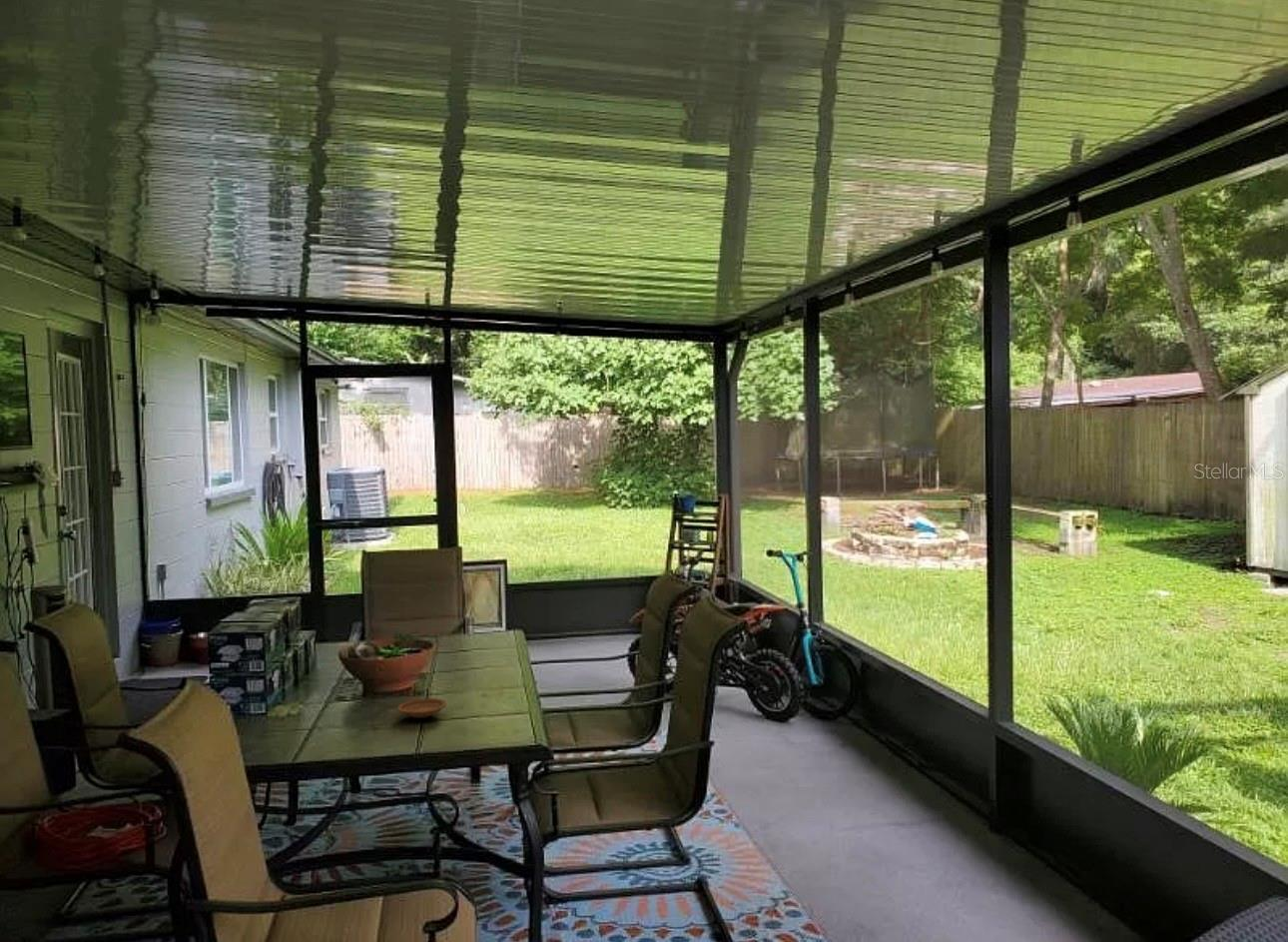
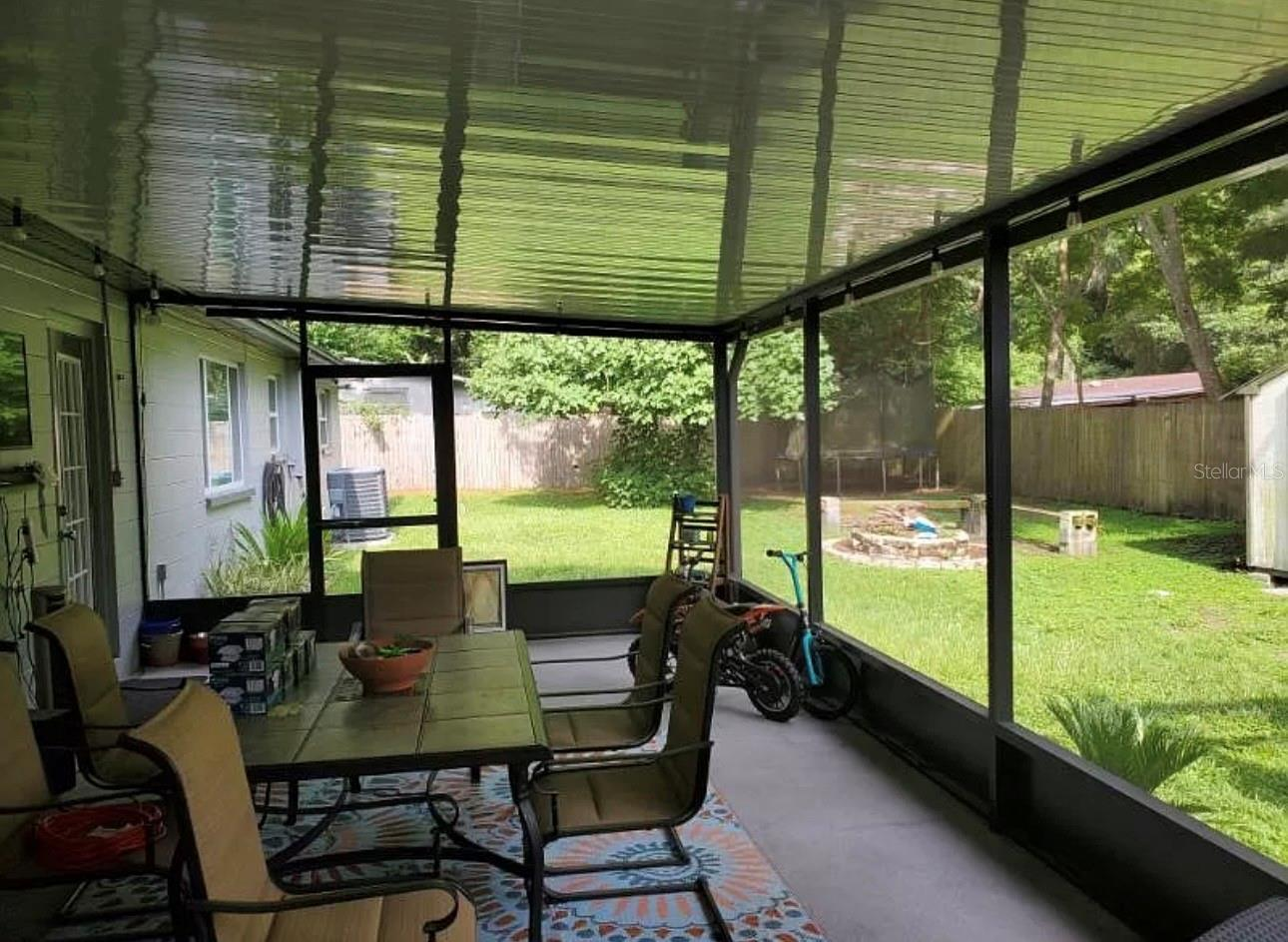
- plate (422, 710)
